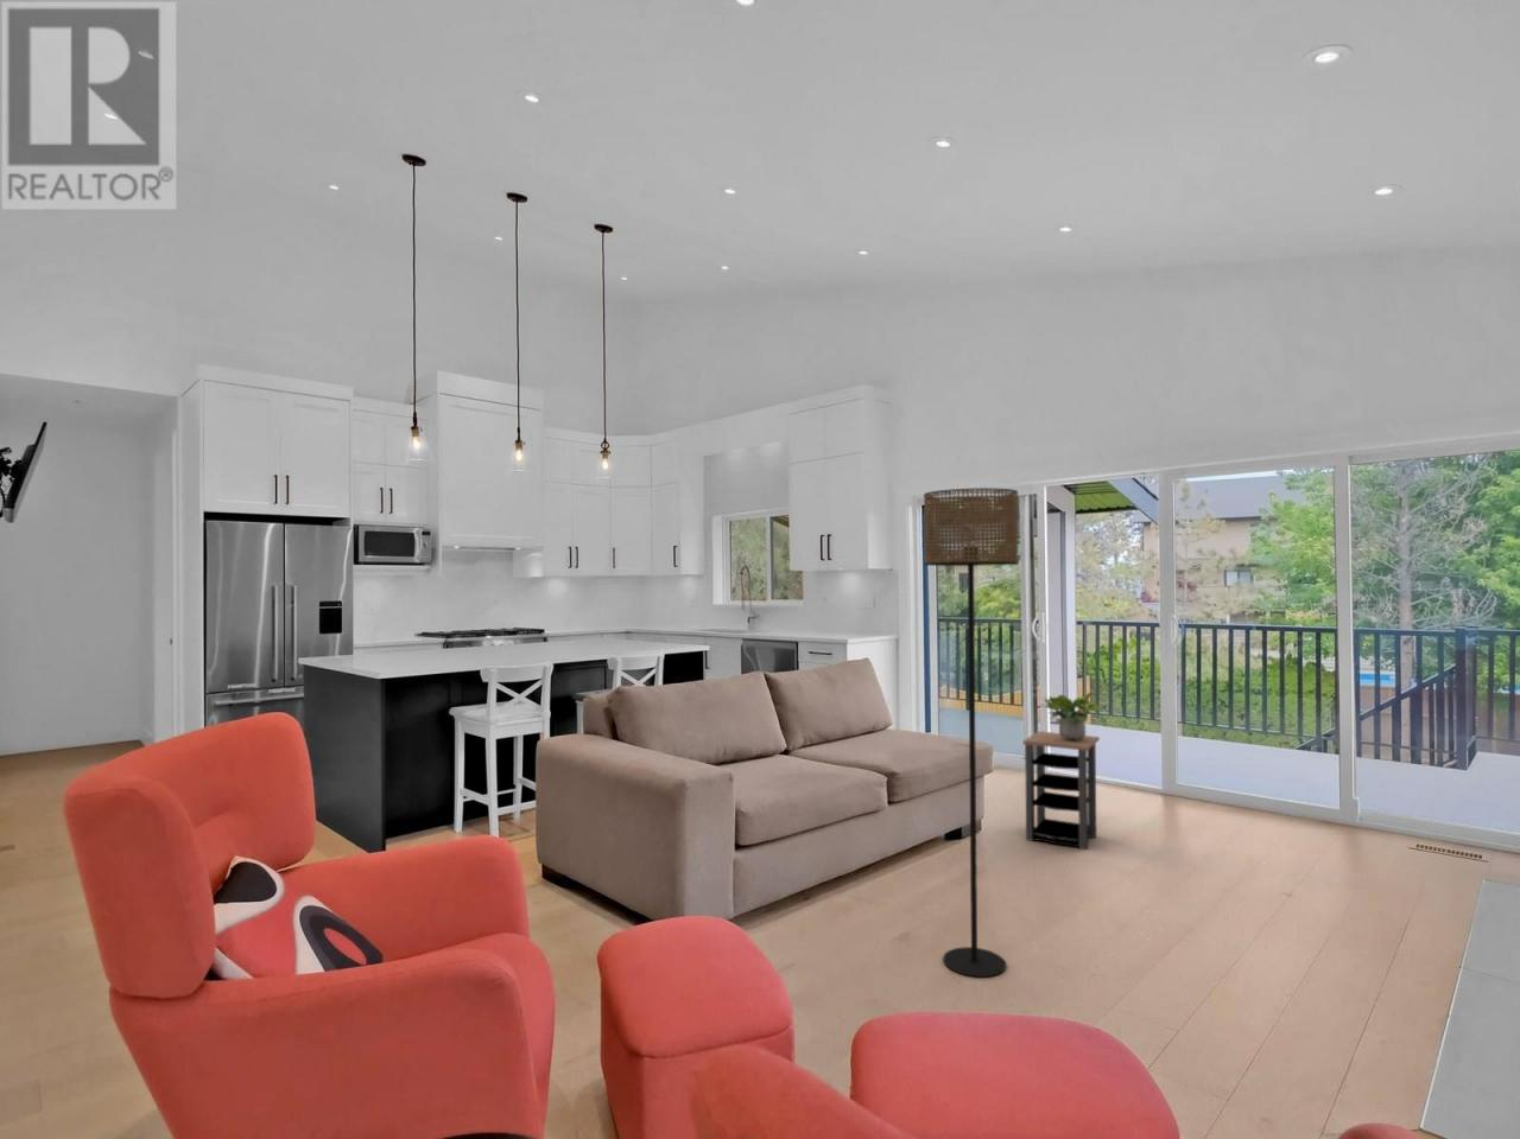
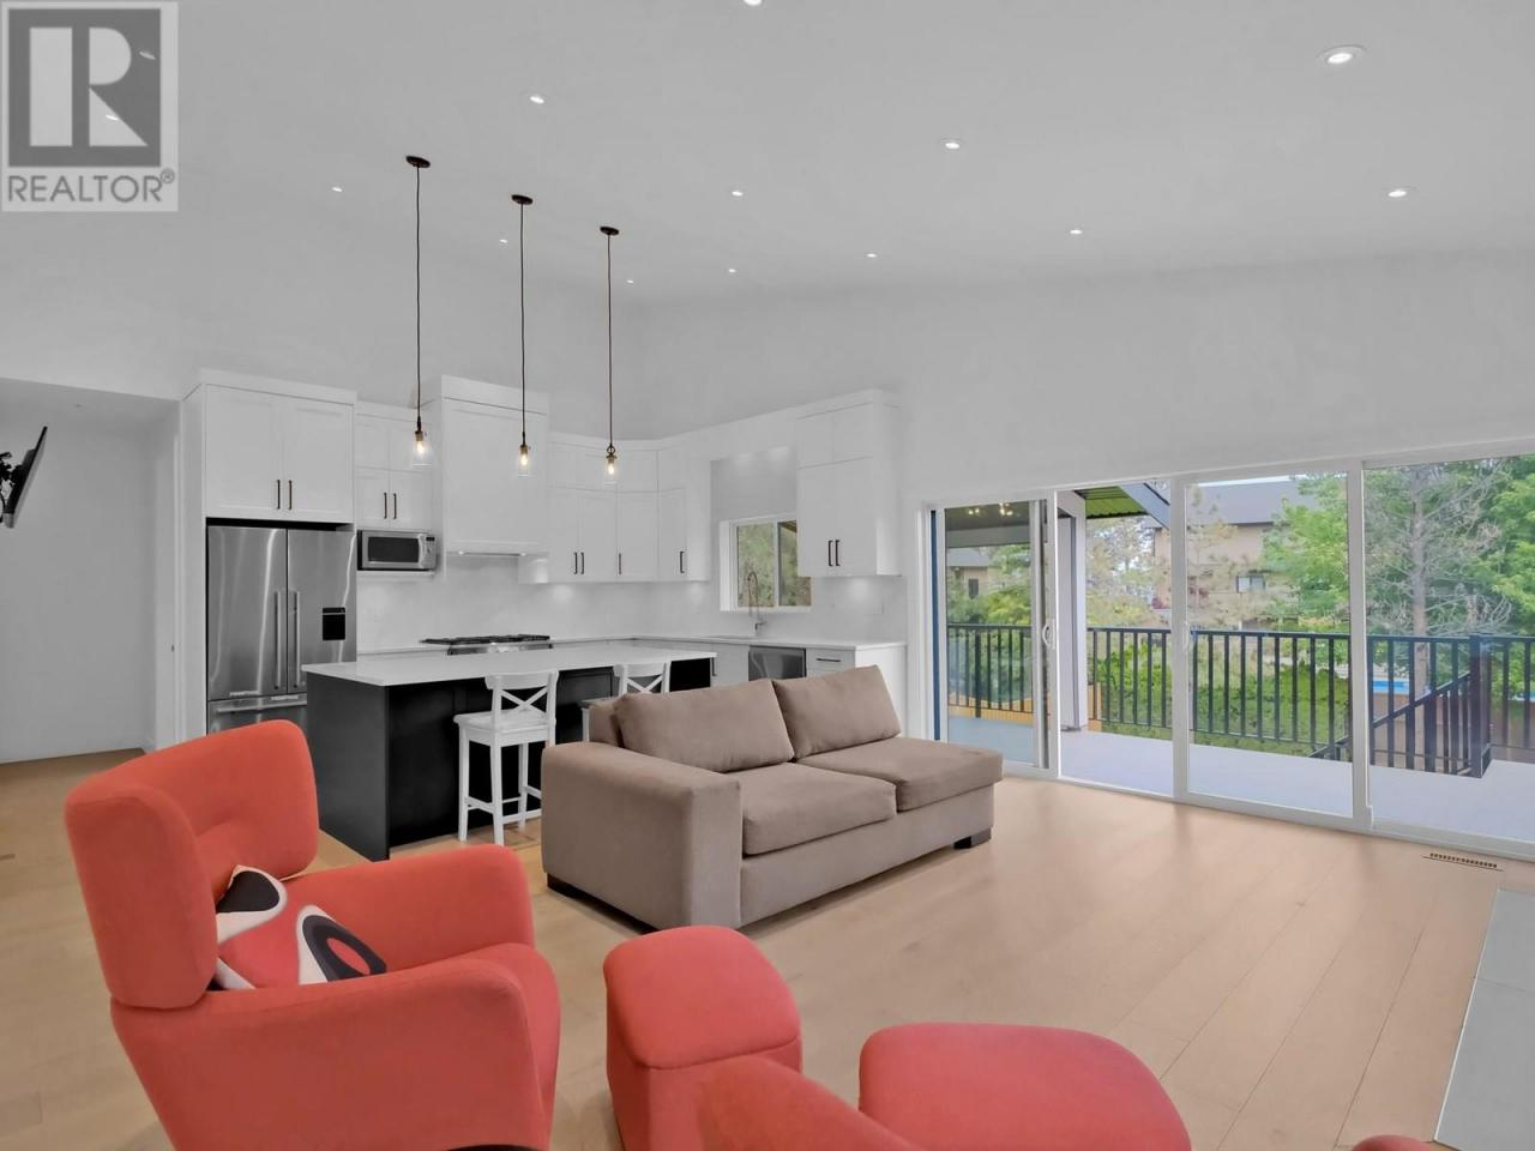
- side table (1062, 787)
- potted plant (1070, 714)
- floor lamp (972, 726)
